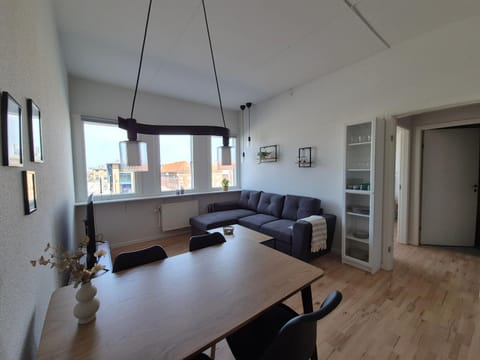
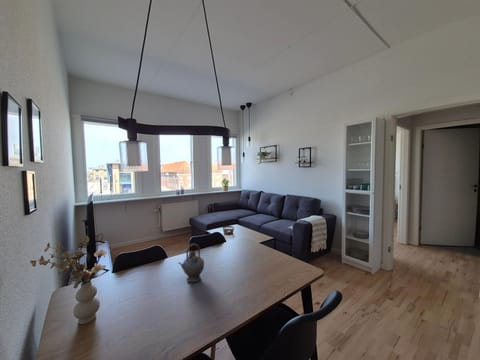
+ teapot (191, 261)
